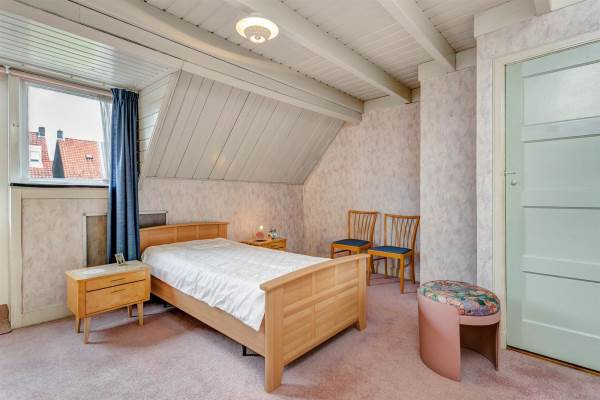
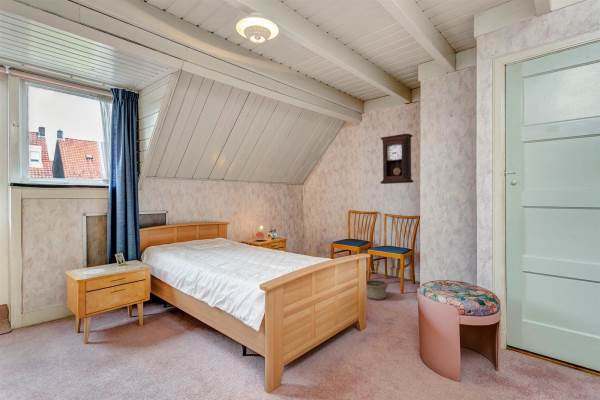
+ pendulum clock (395, 159)
+ basket (375, 284)
